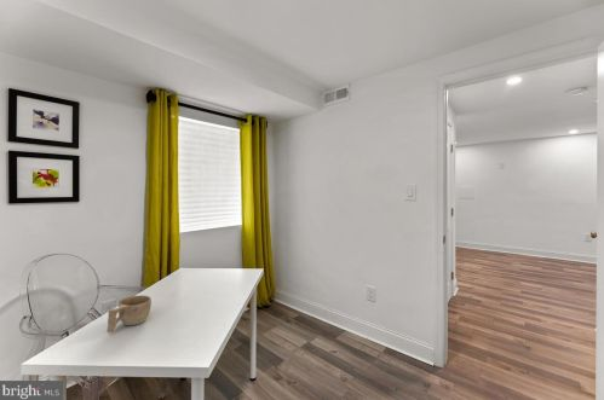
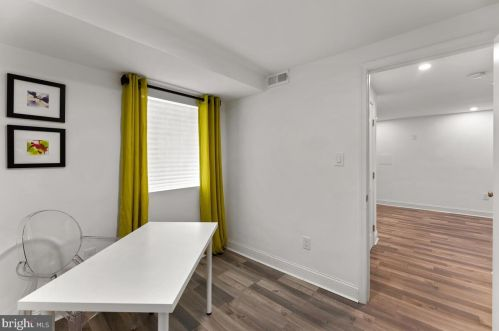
- cup (128, 313)
